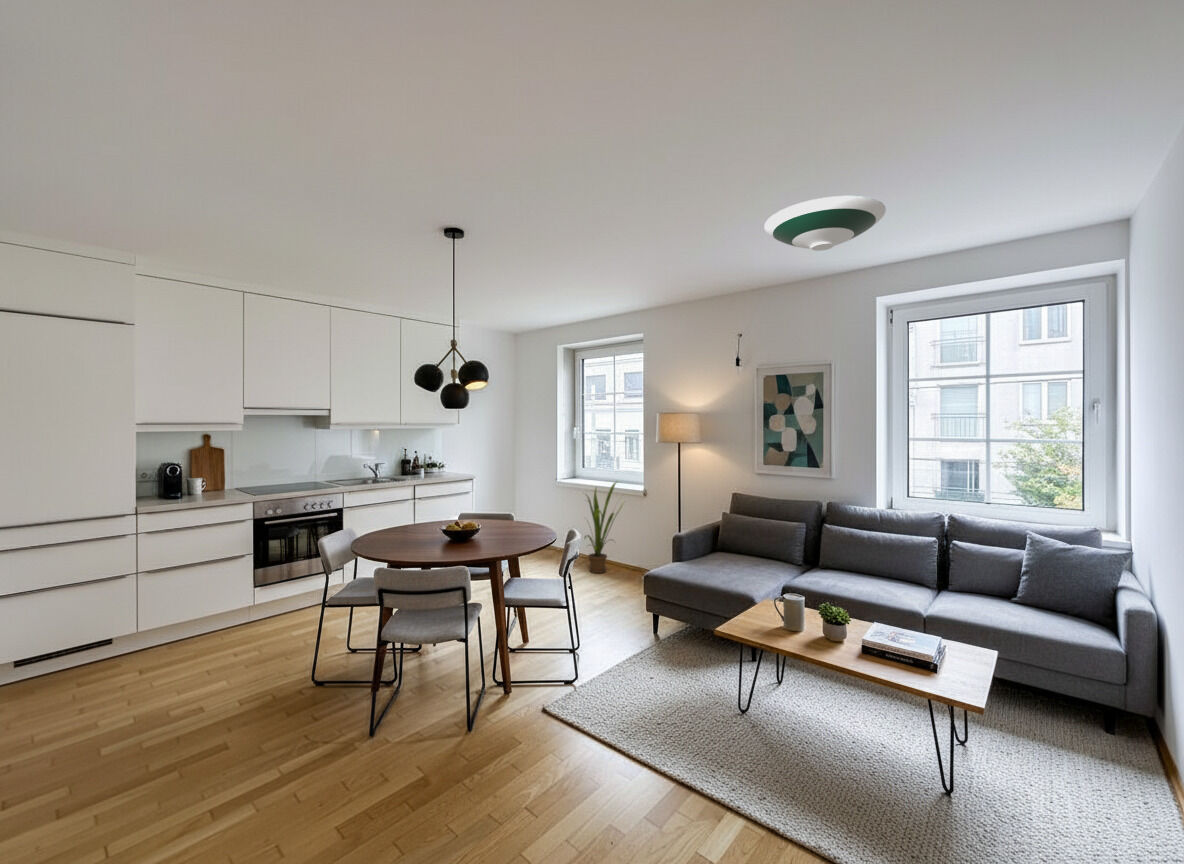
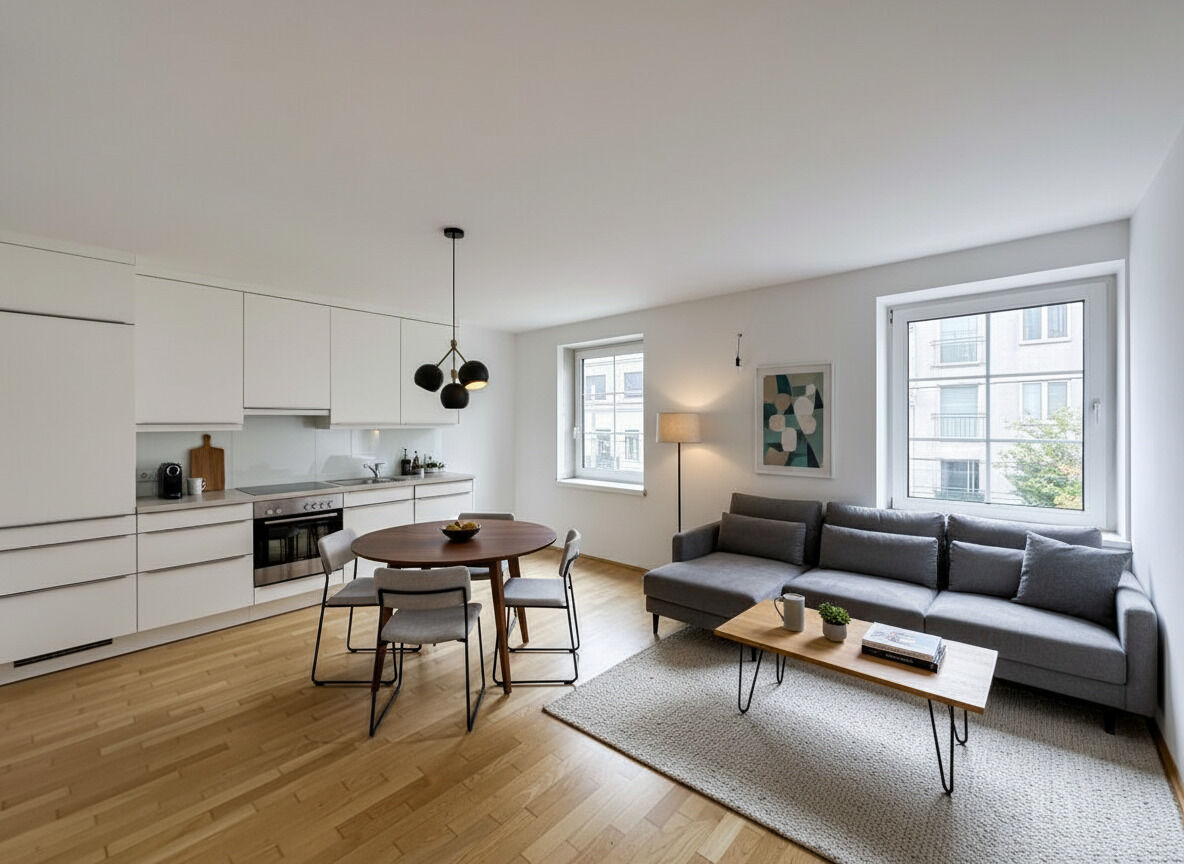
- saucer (822, 234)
- house plant (599, 526)
